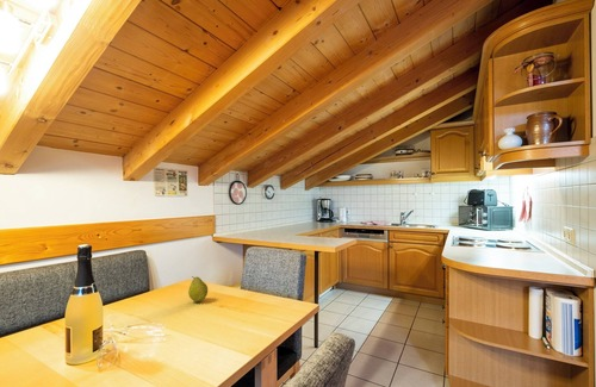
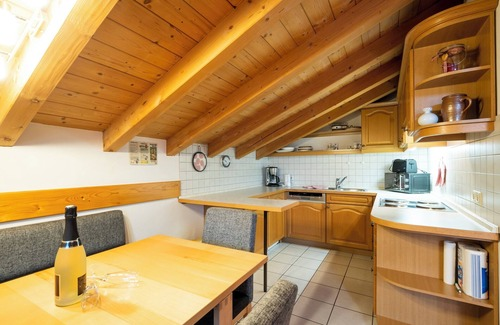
- fruit (198, 288)
